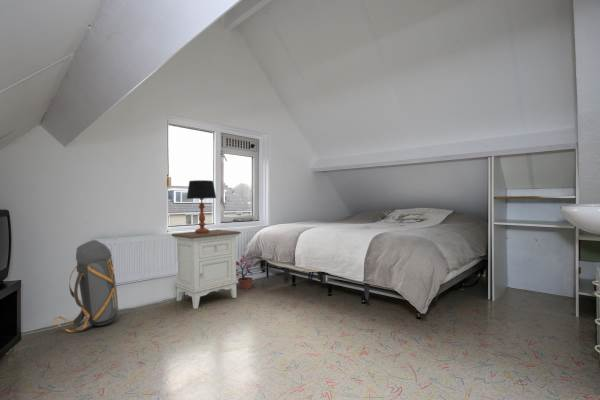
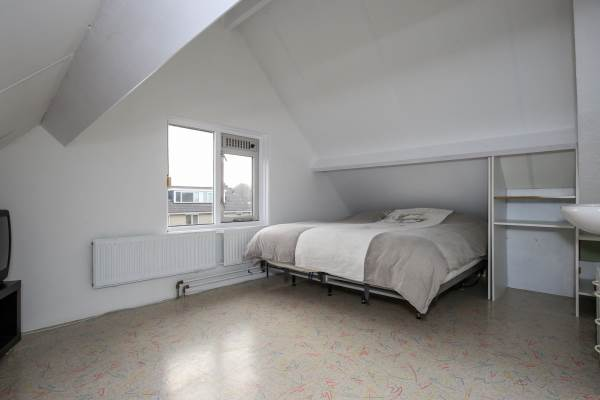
- backpack (88, 284)
- table lamp (201, 206)
- nightstand (207, 266)
- potted plant (246, 271)
